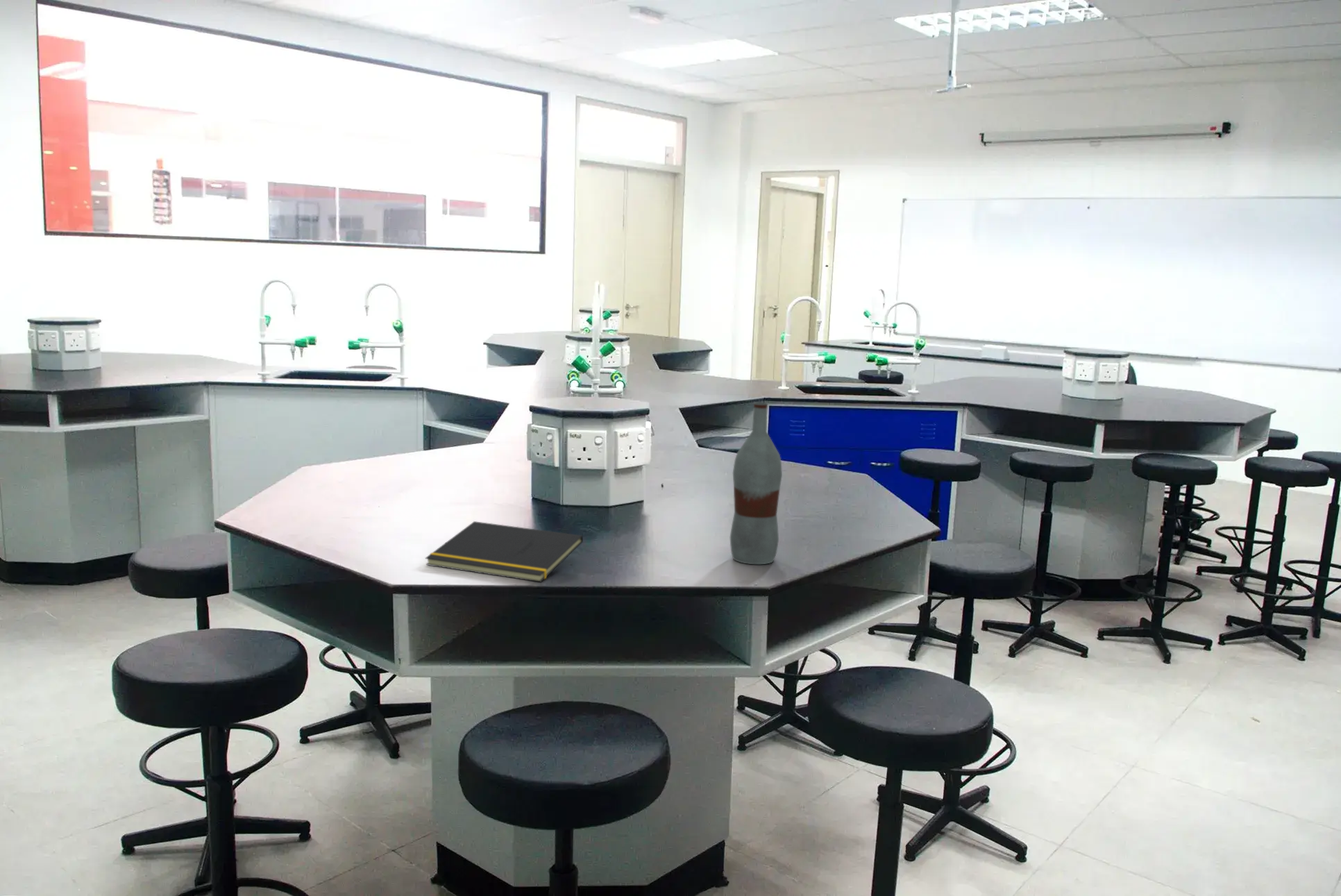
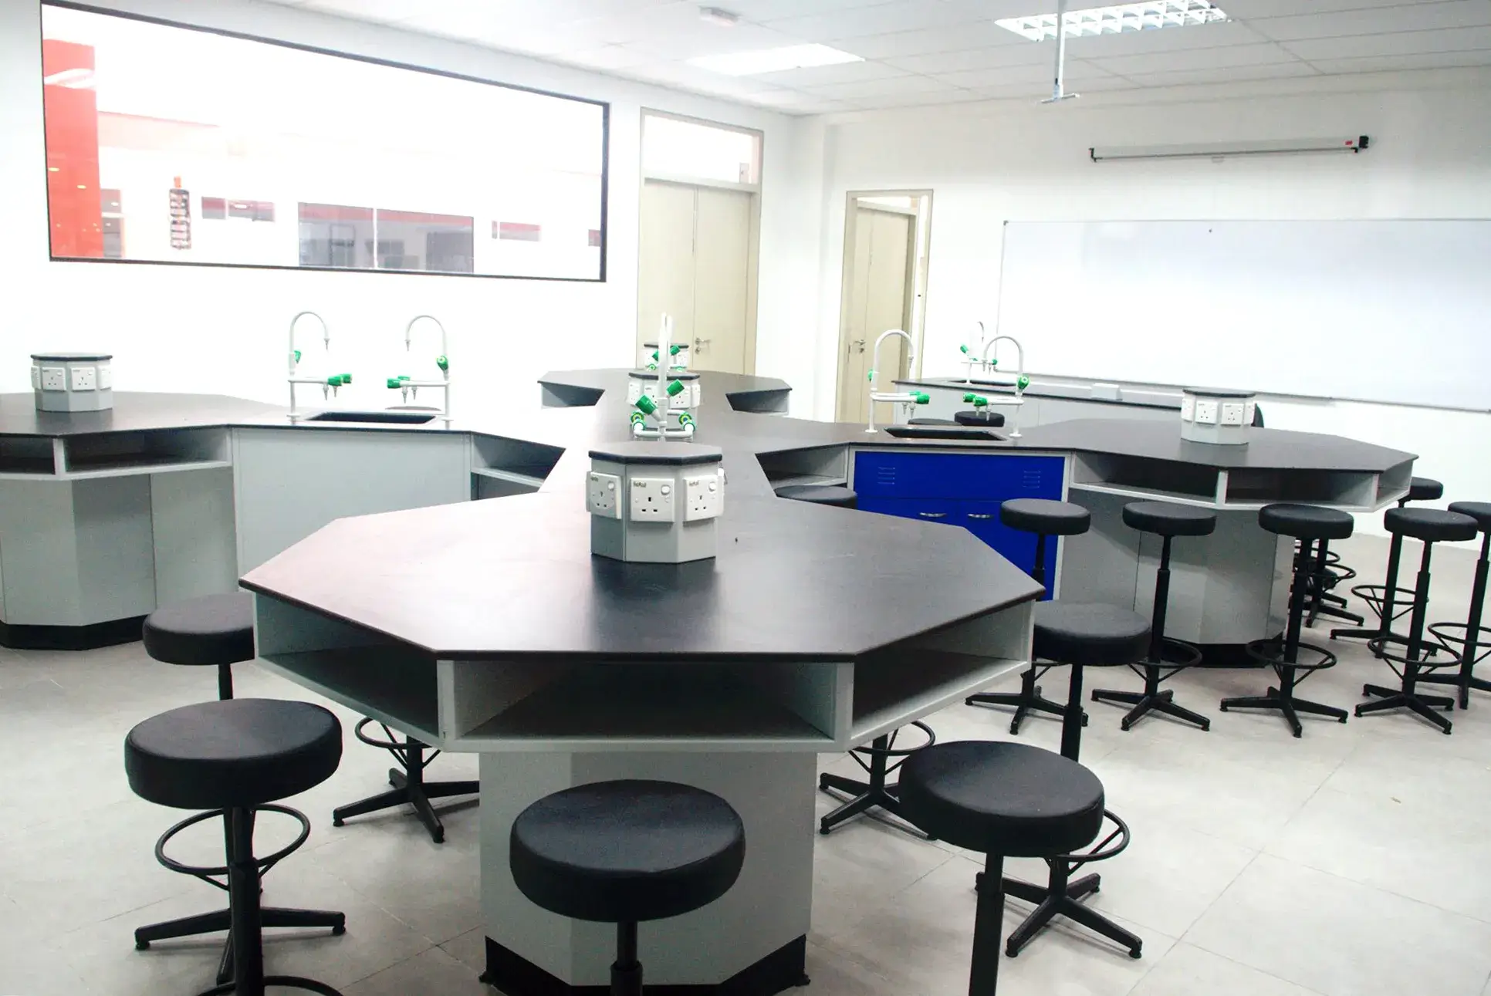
- notepad (505, 550)
- bottle (757, 482)
